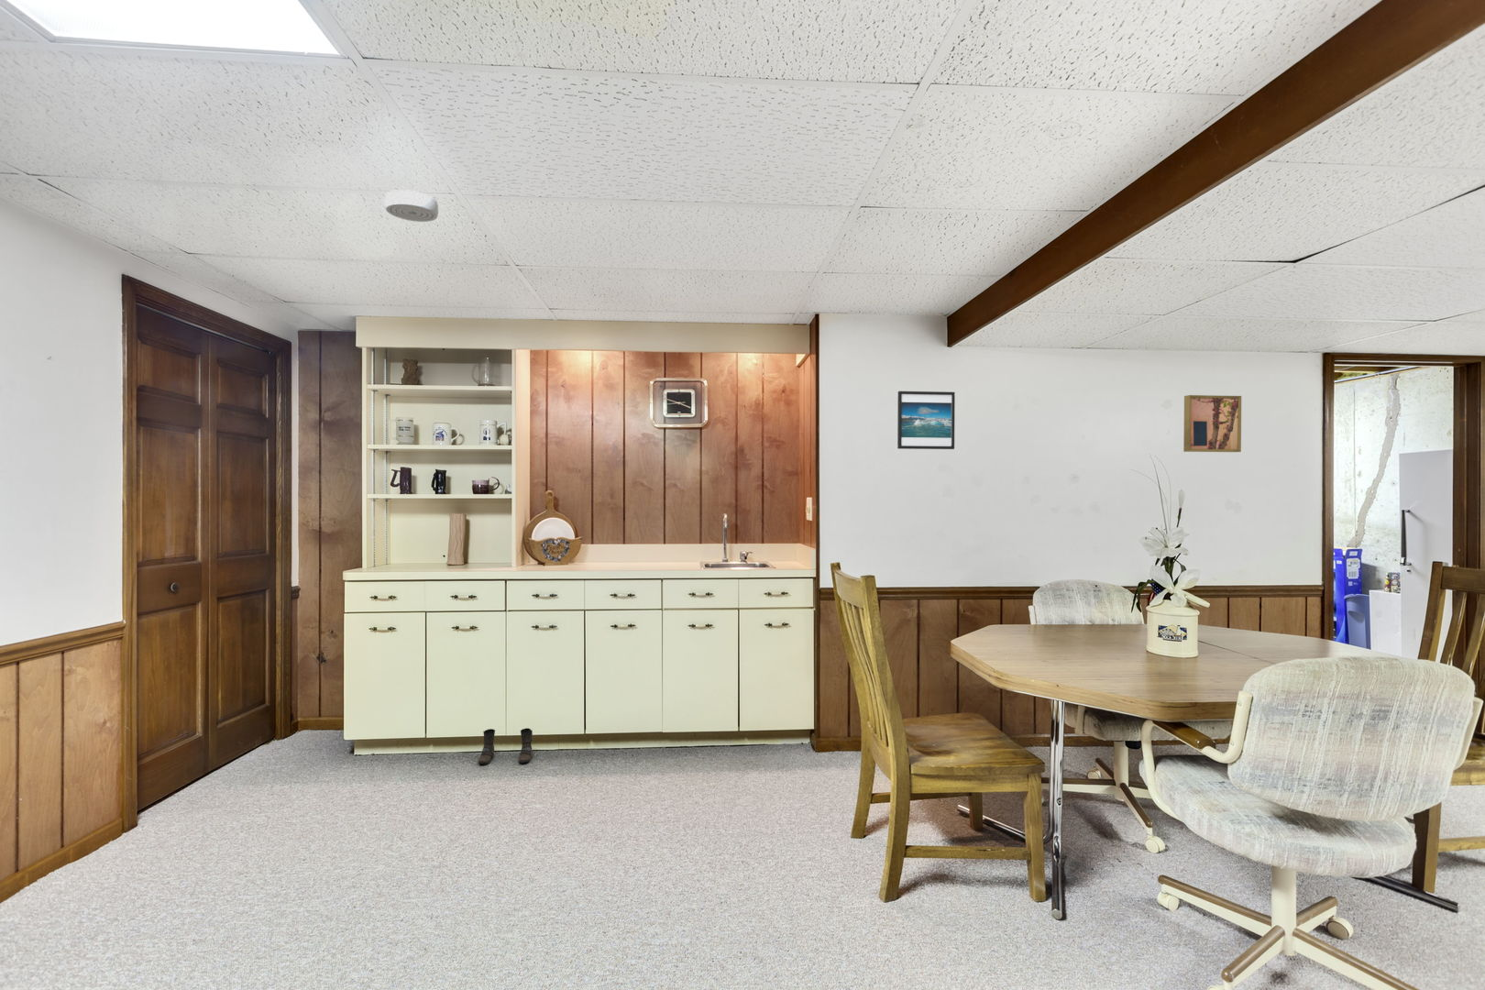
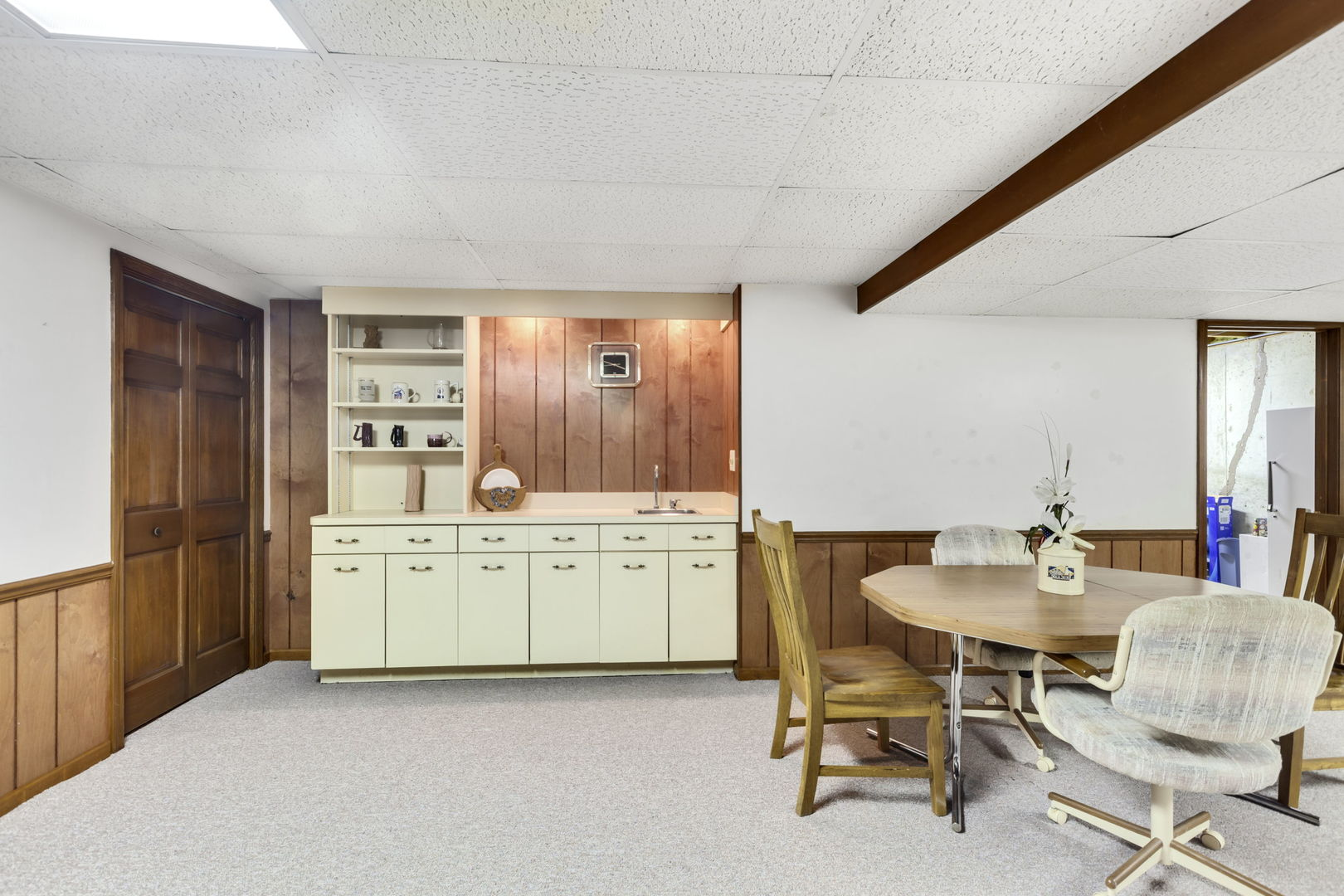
- boots (493, 746)
- wall art (1212, 423)
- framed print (926, 420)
- smoke detector (412, 207)
